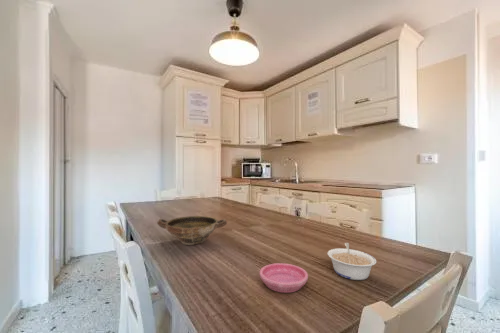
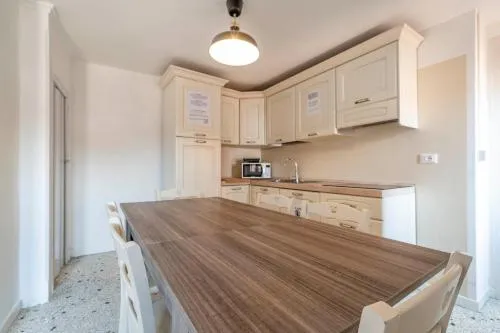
- bowl (192, 230)
- saucer (283, 277)
- legume (349, 262)
